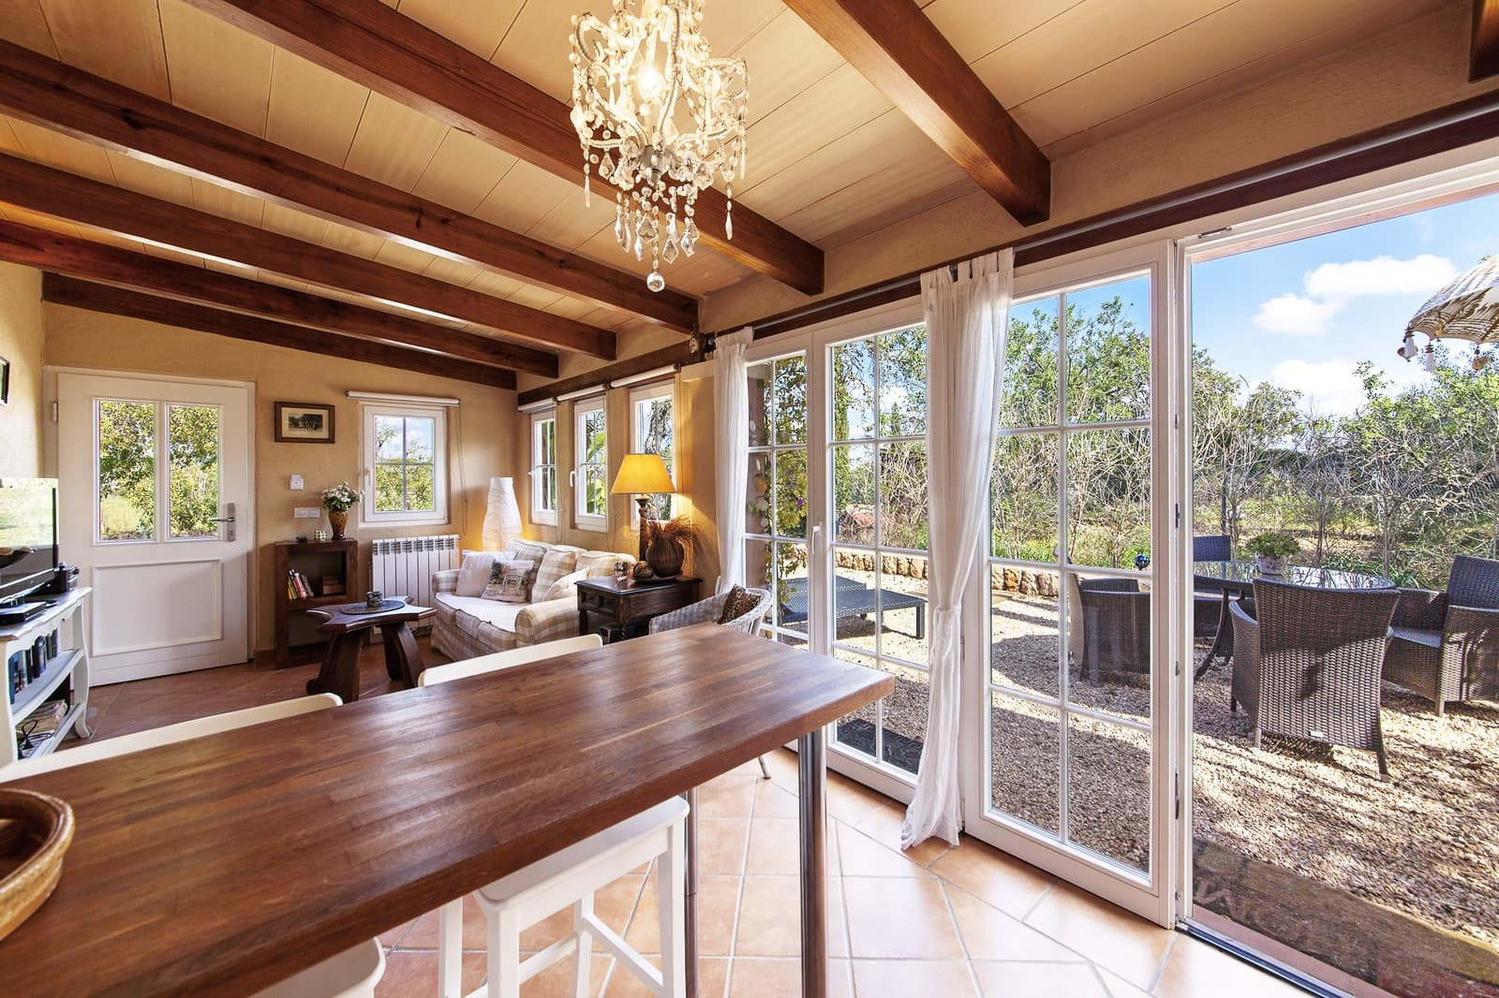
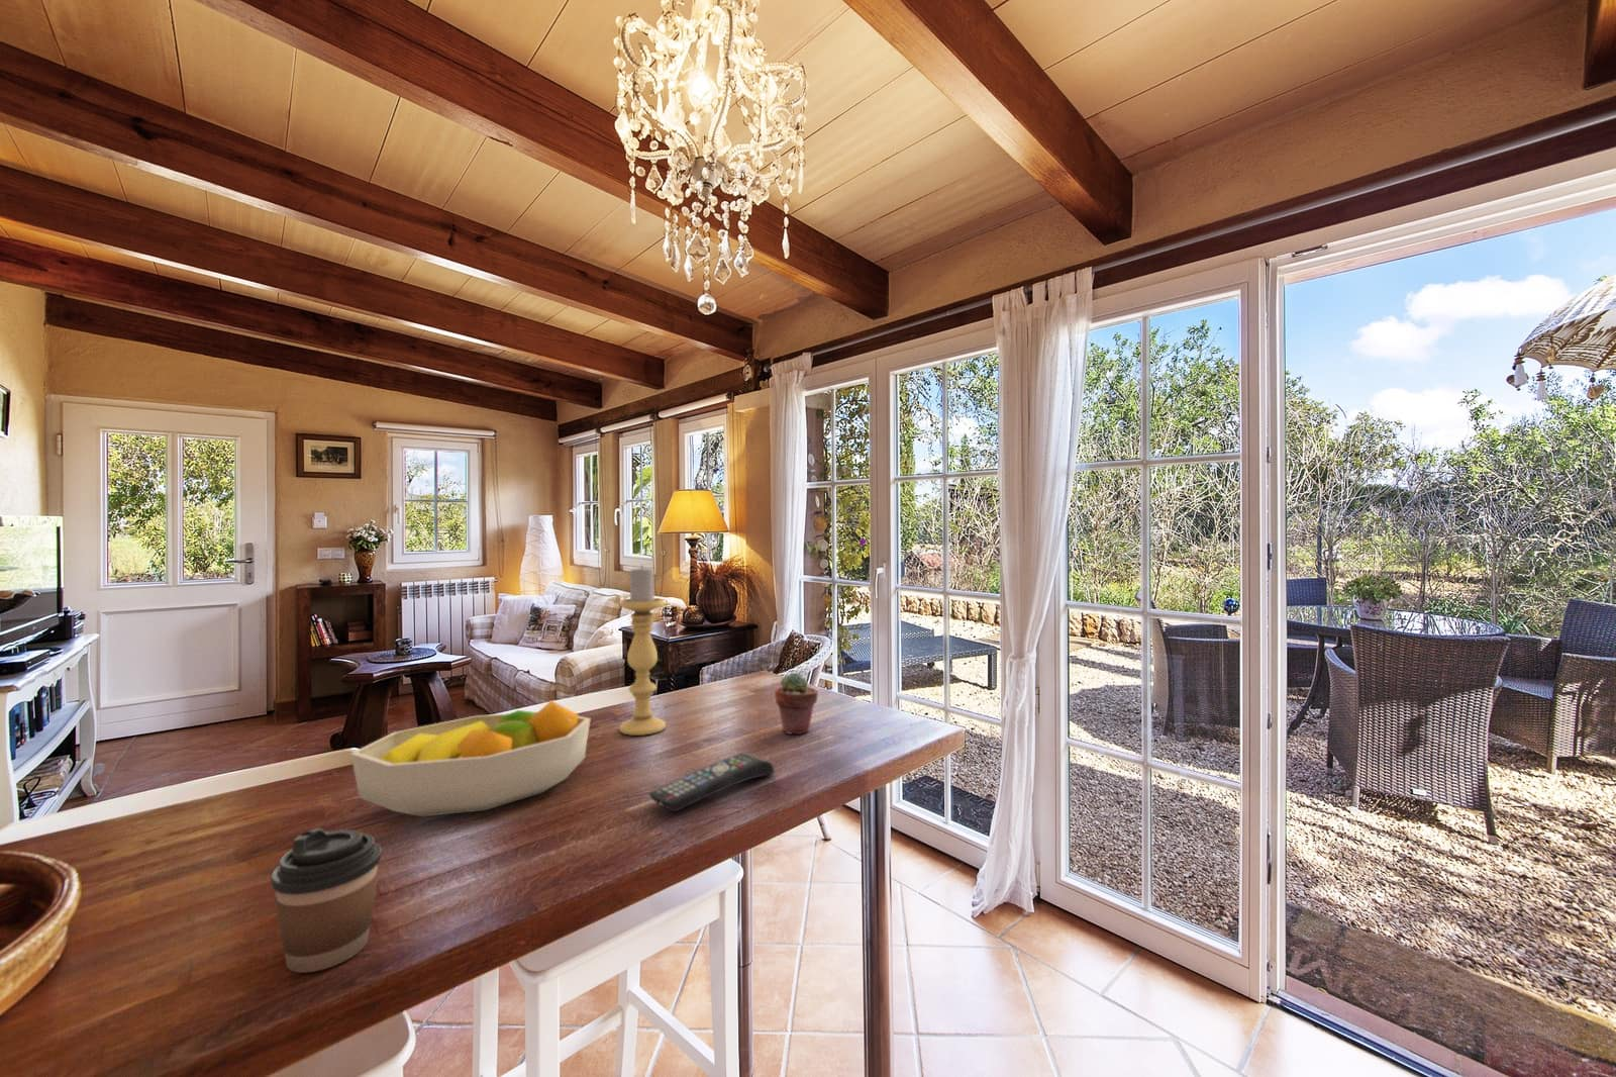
+ fruit bowl (481, 750)
+ remote control (715, 779)
+ potted succulent (795, 701)
+ candle holder (643, 647)
+ coffee cup (328, 892)
